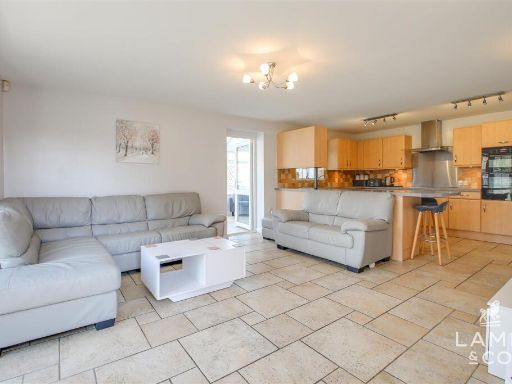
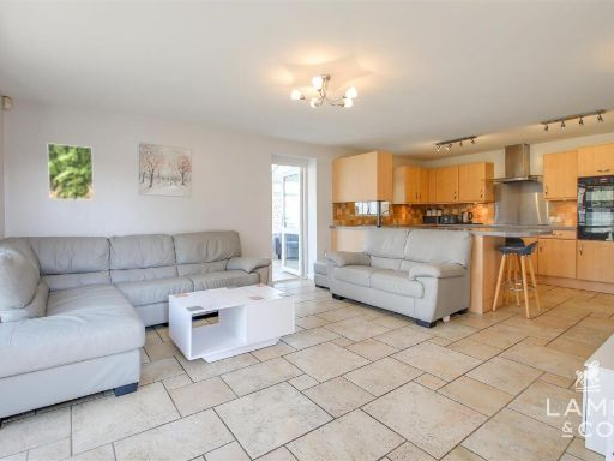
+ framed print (71, 173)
